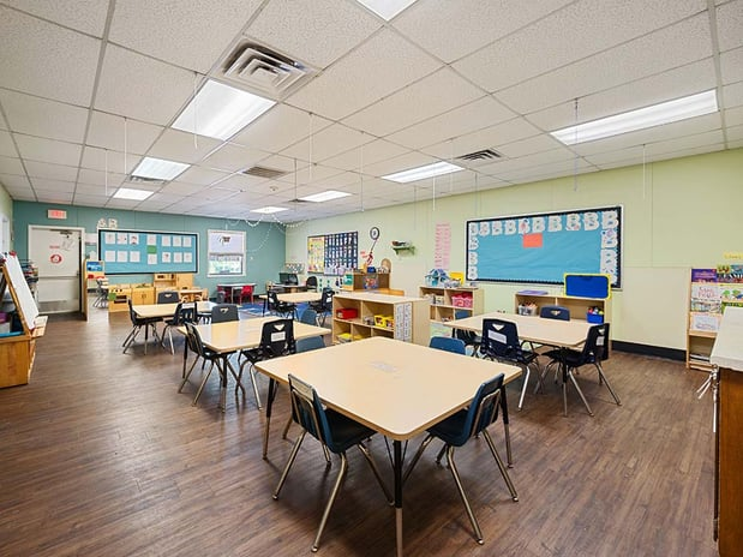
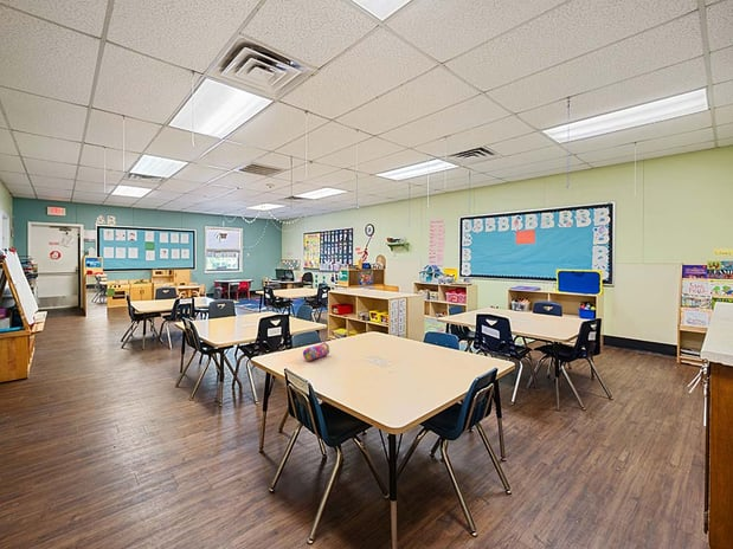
+ pencil case (316, 350)
